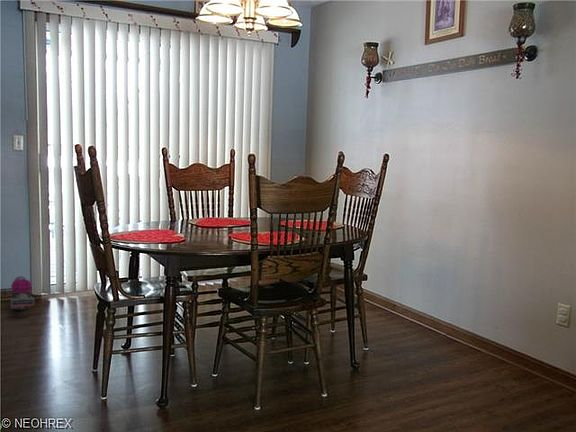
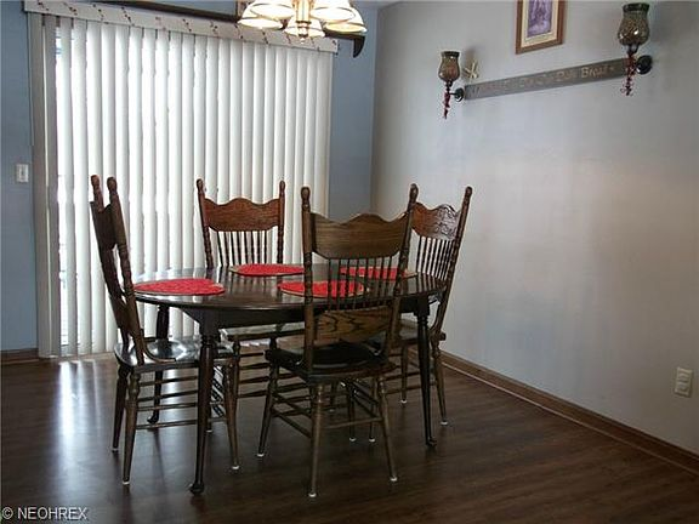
- vacuum cleaner (20, 294)
